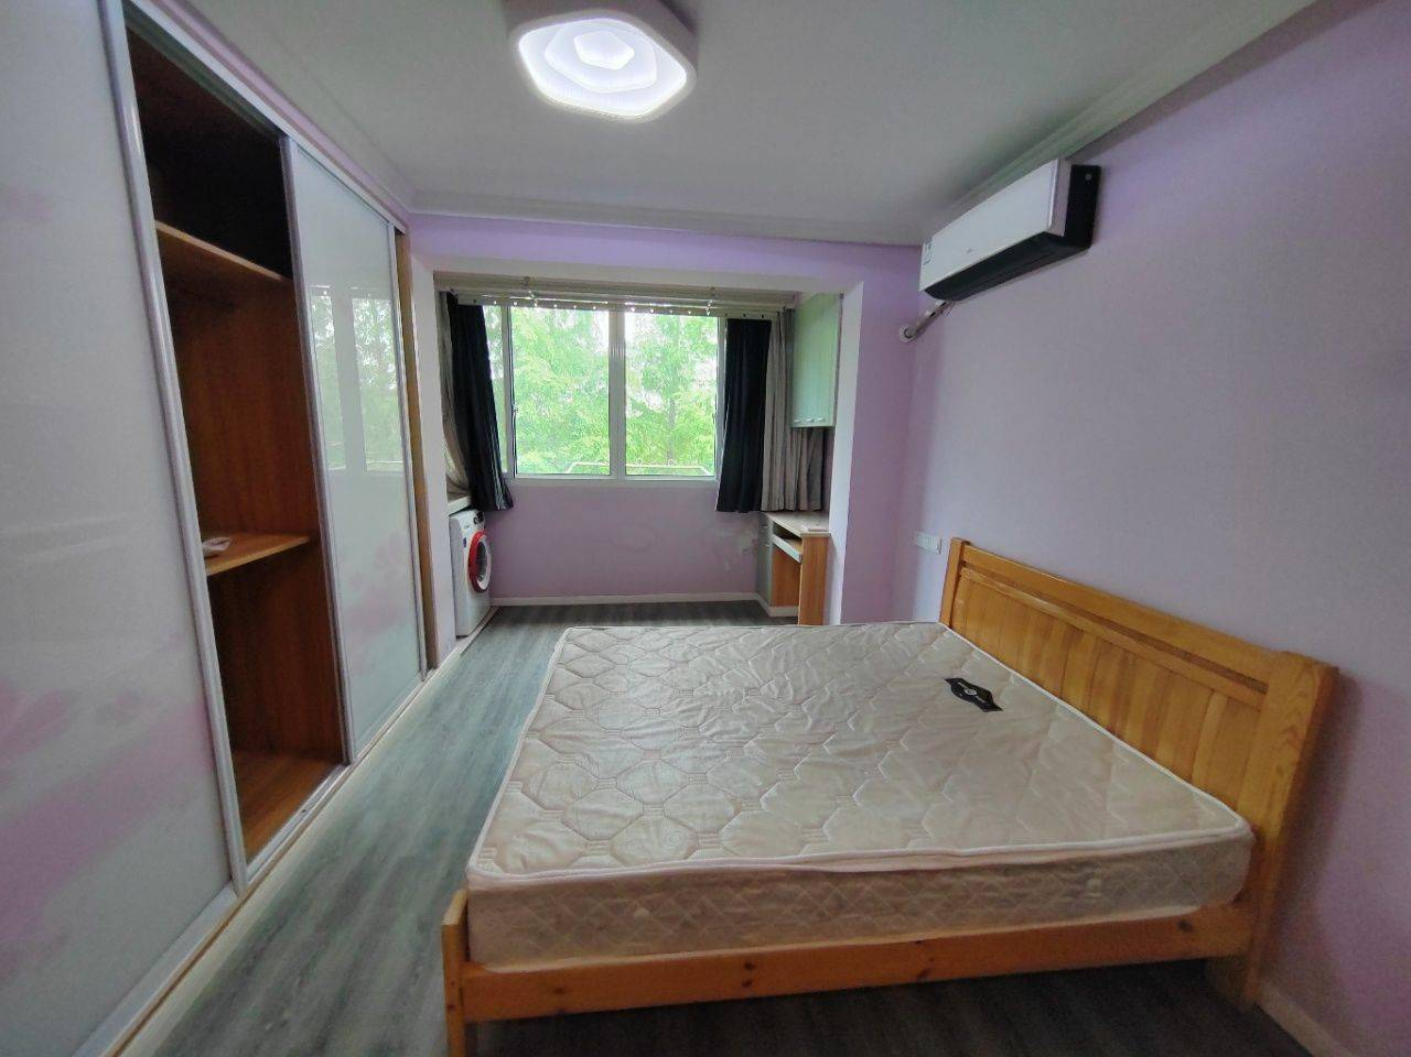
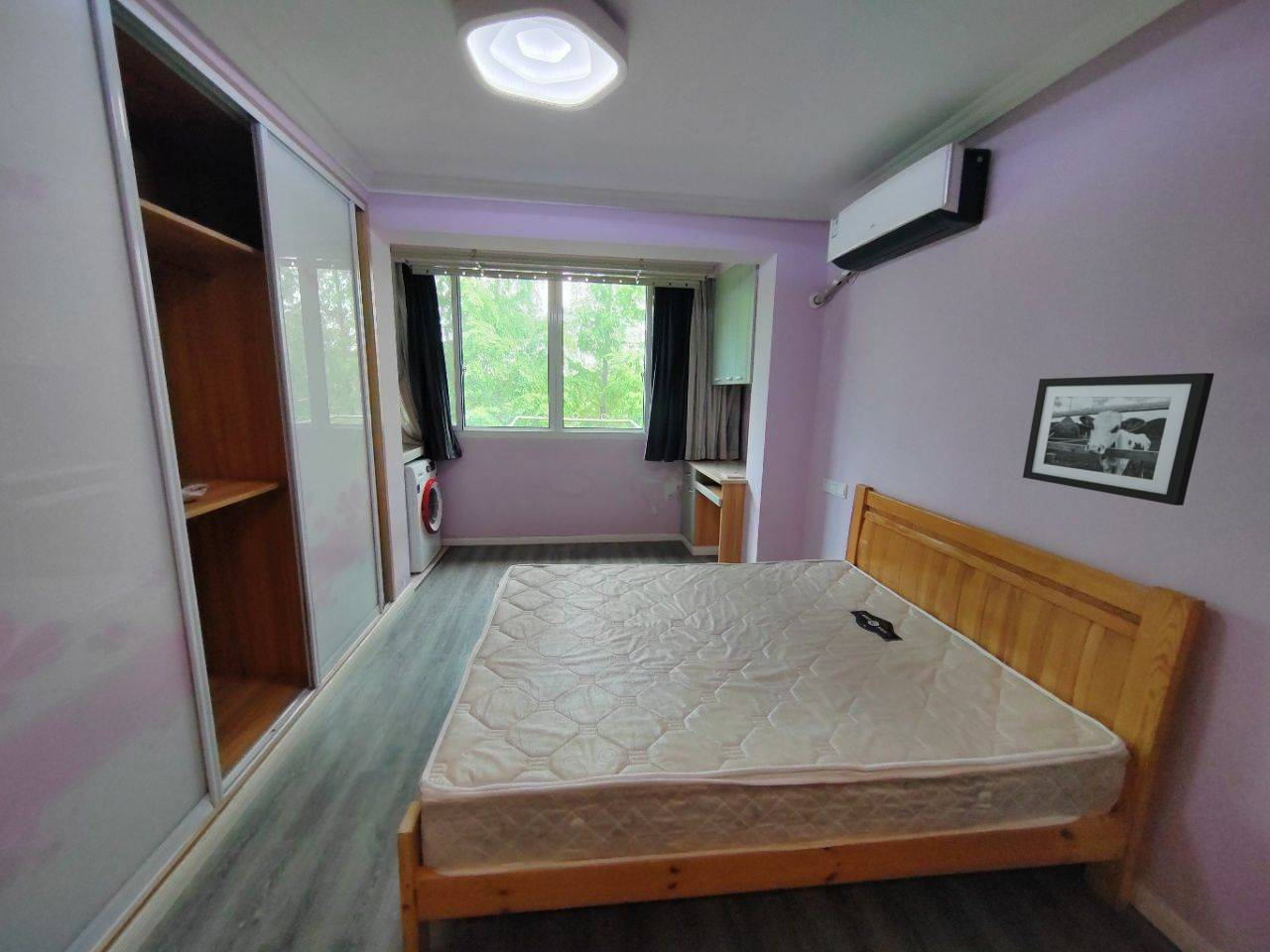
+ picture frame (1102, 433)
